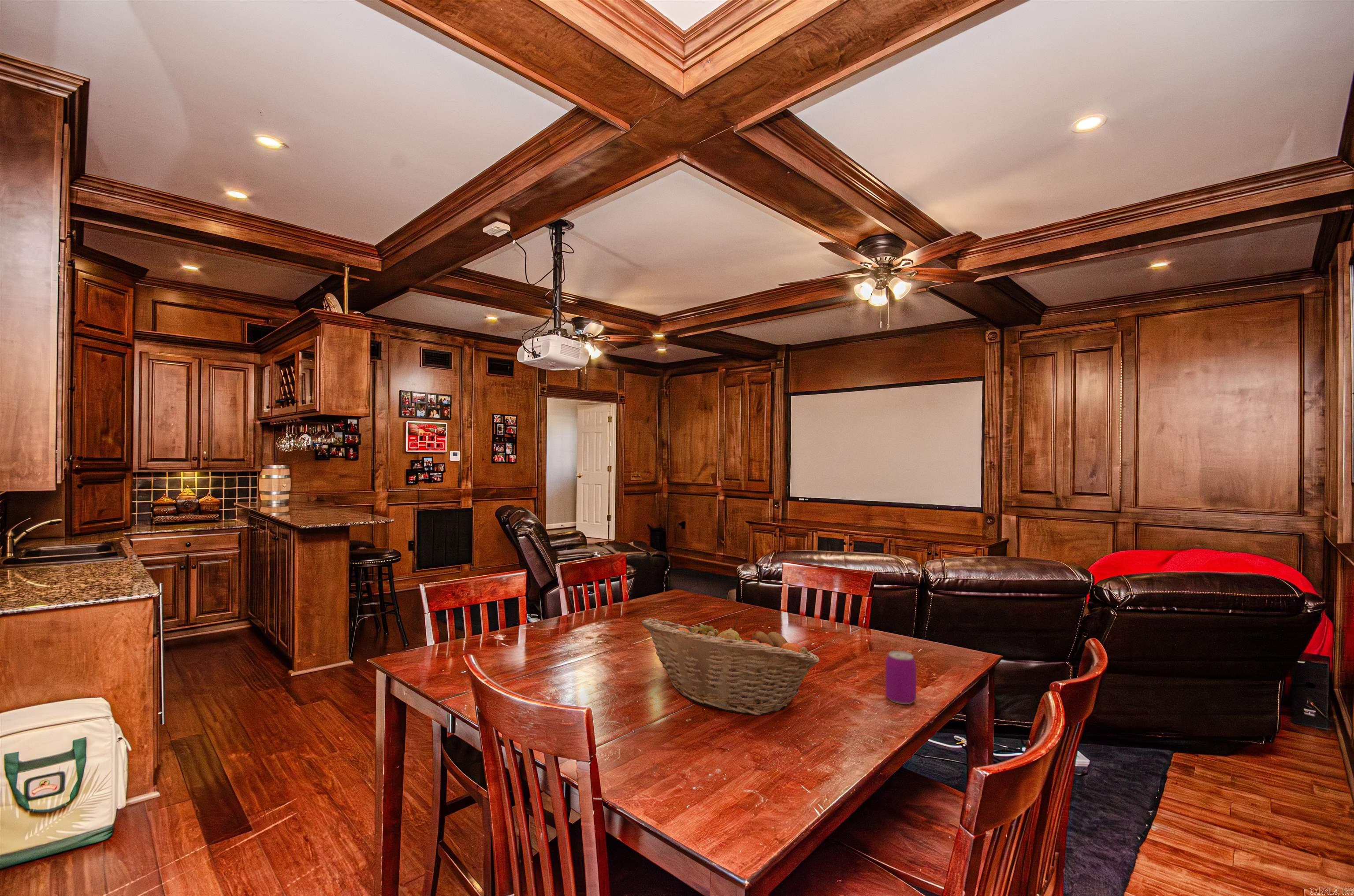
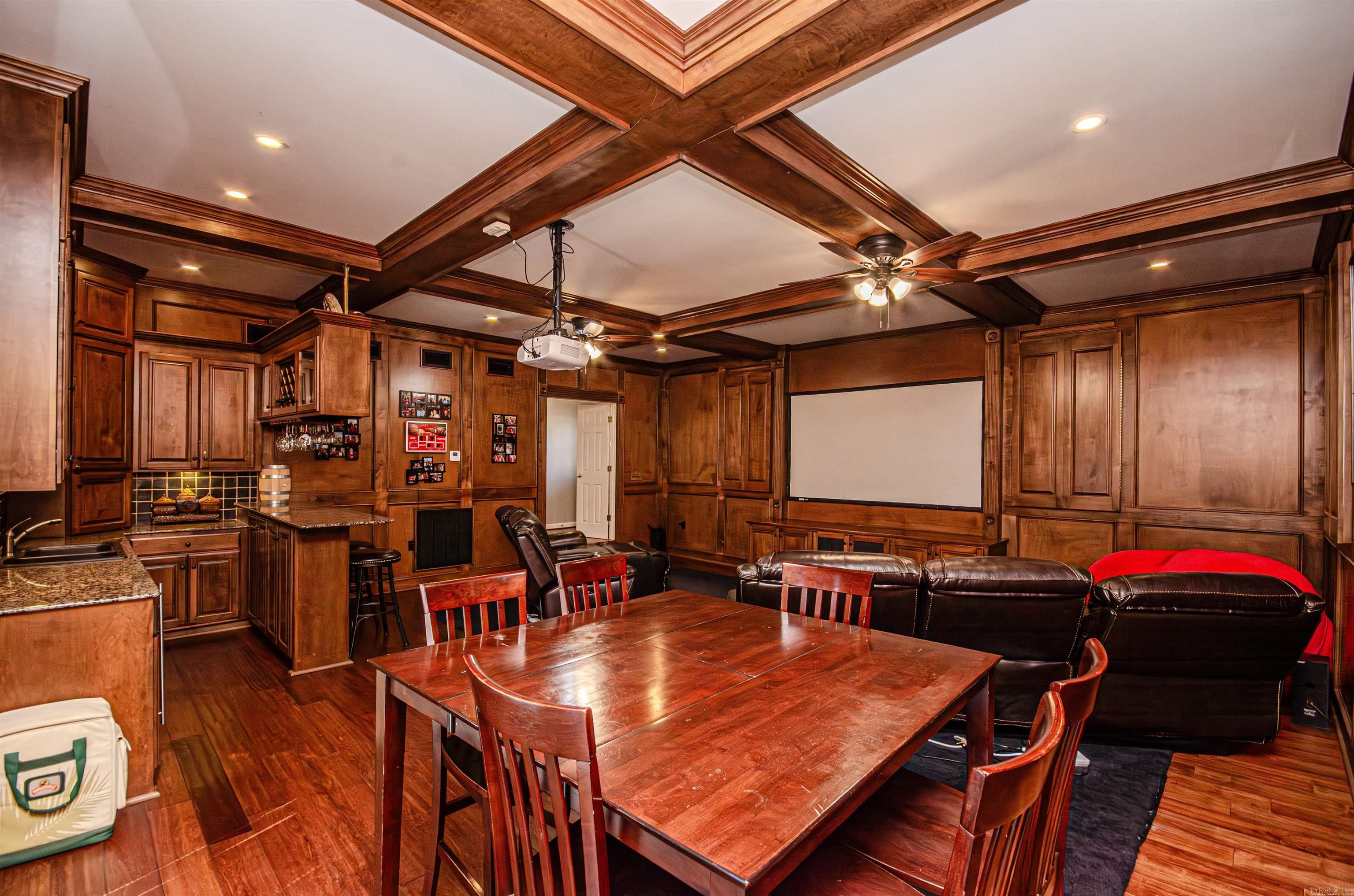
- fruit basket (727, 654)
- beverage can (900, 677)
